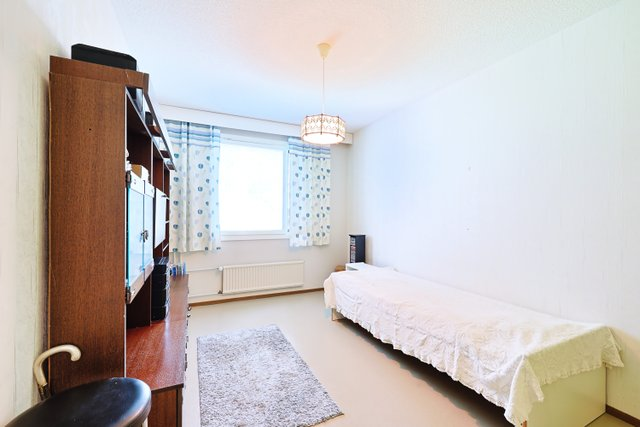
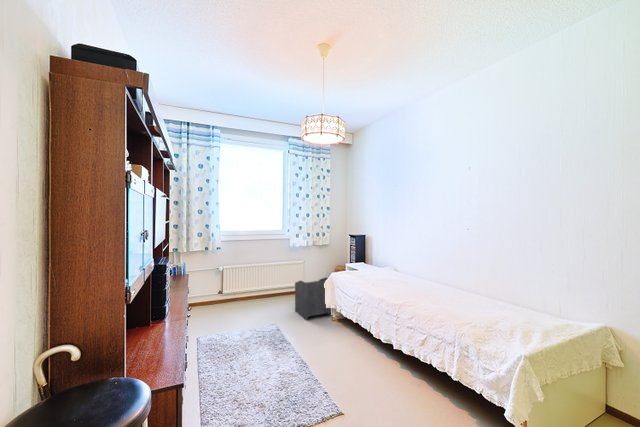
+ waste basket (313, 296)
